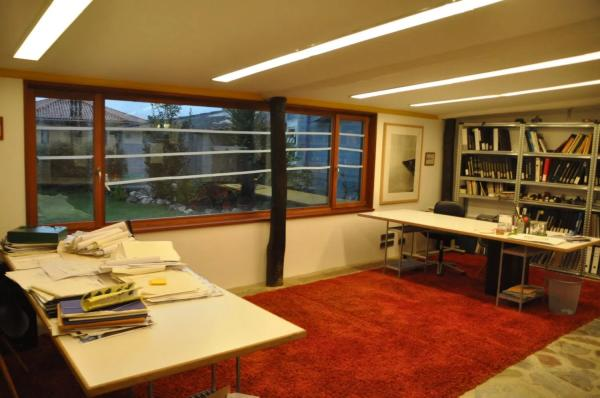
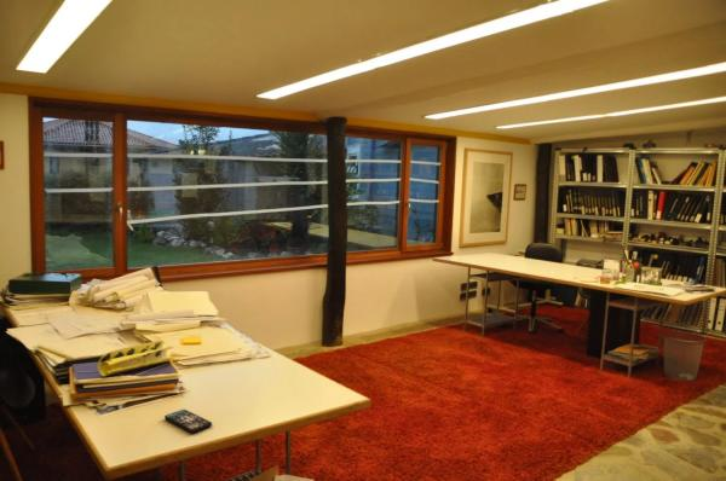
+ smartphone (188, 419)
